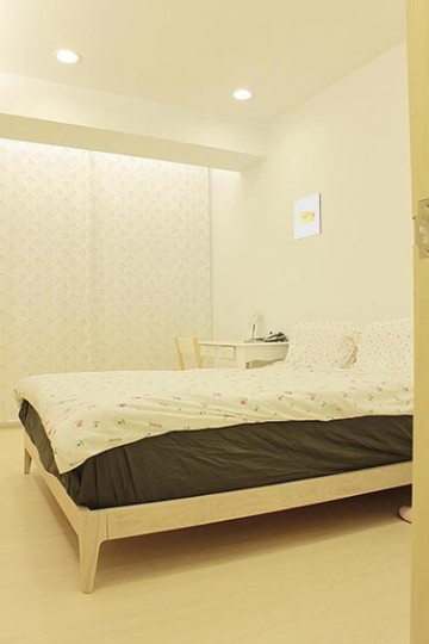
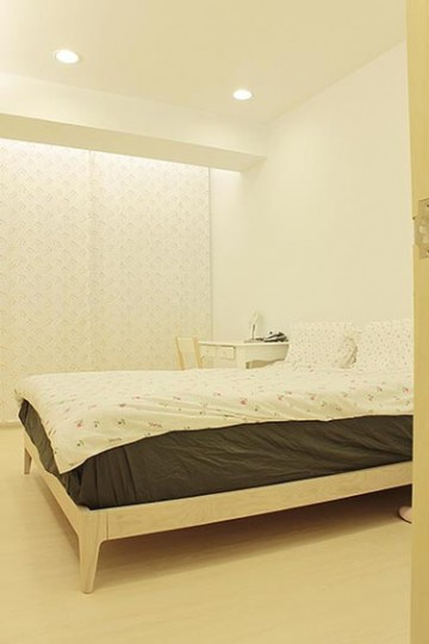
- wall art (306, 217)
